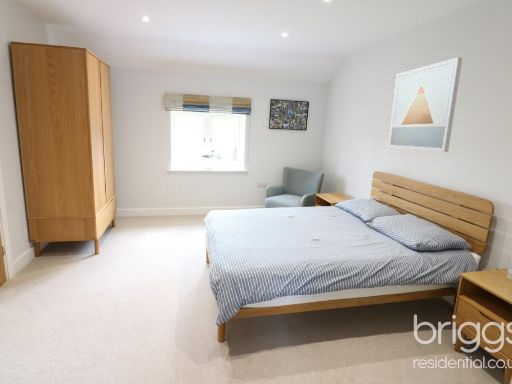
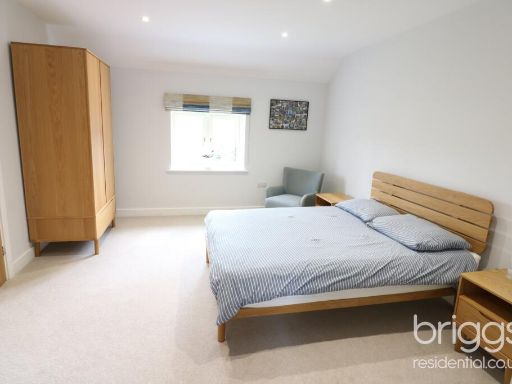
- wall art (419, 109)
